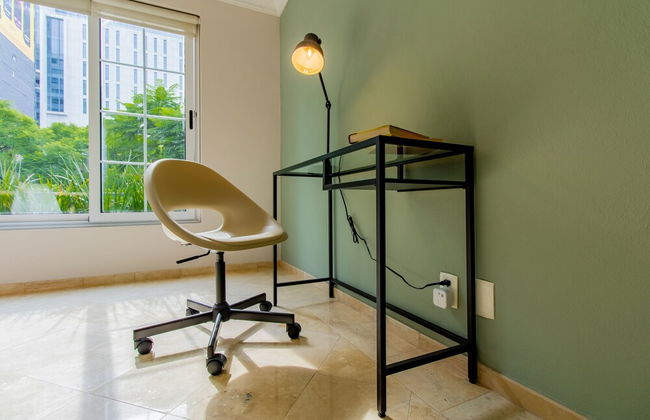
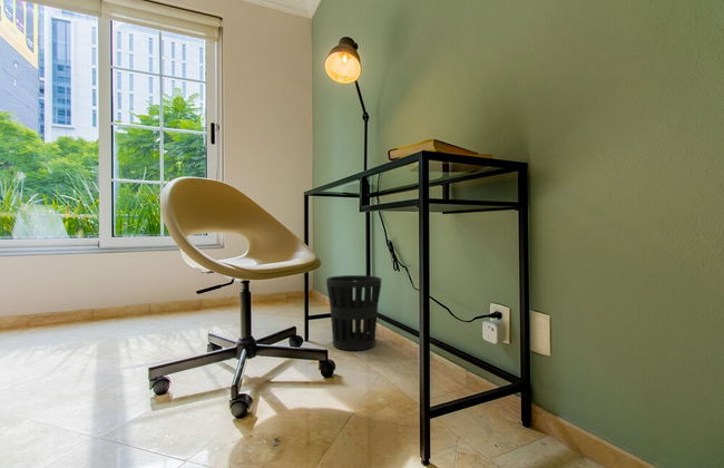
+ wastebasket (353, 311)
